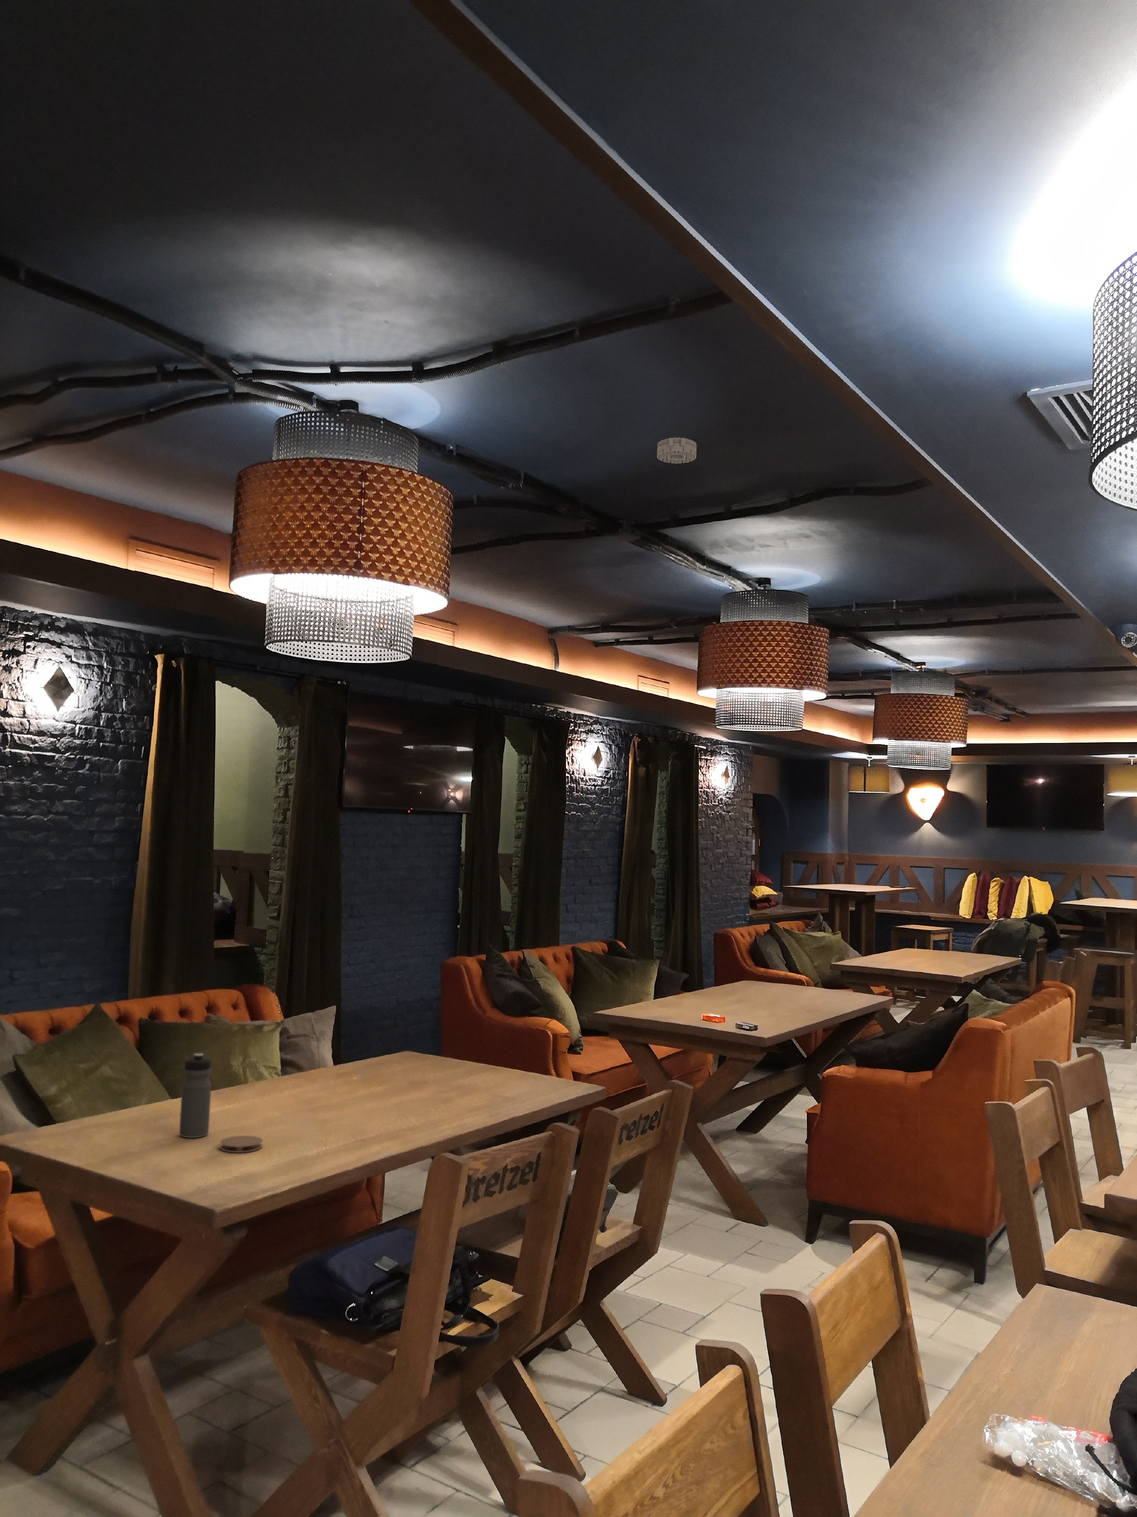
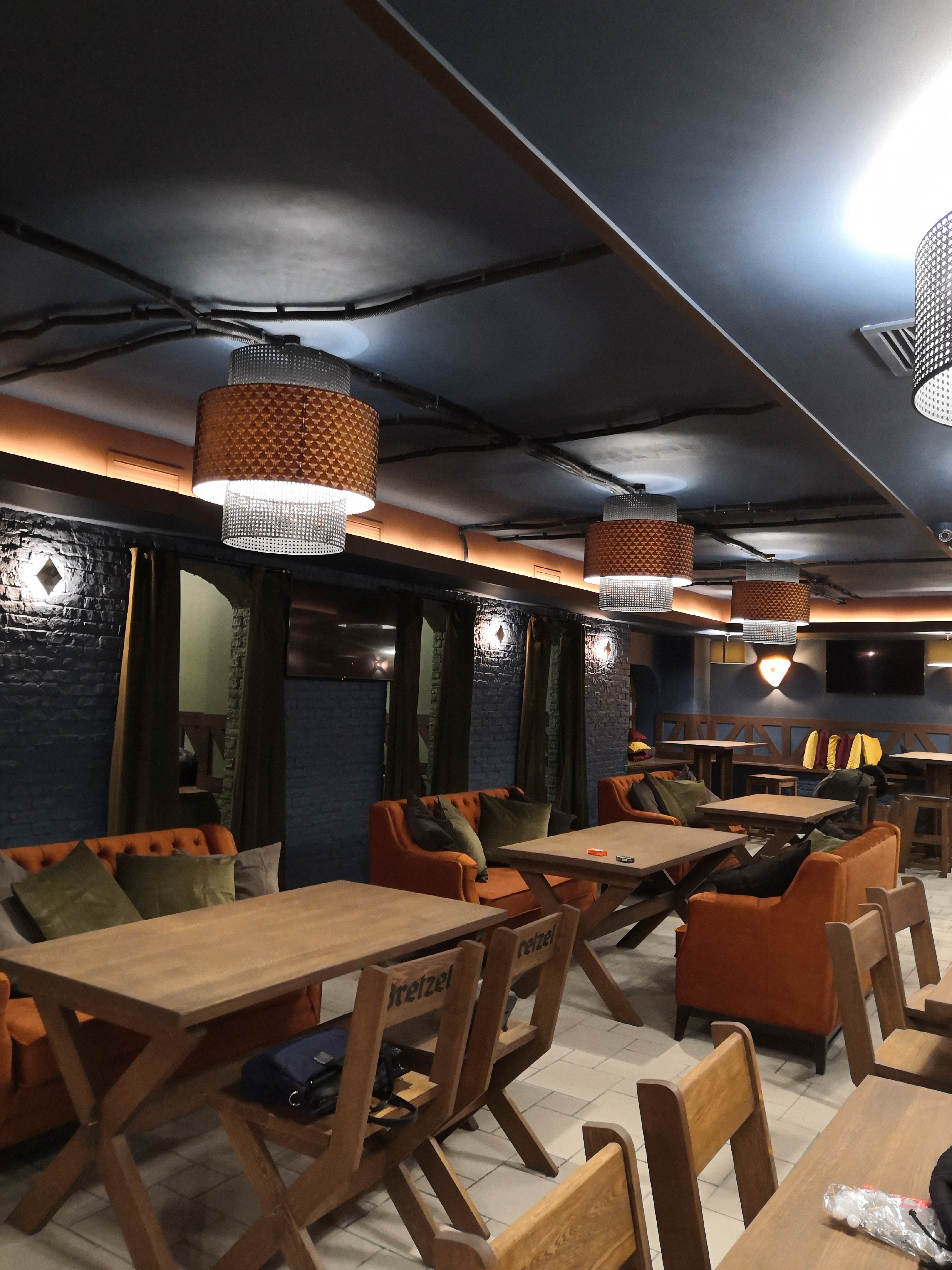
- water bottle (196, 1094)
- coaster (241, 1143)
- smoke detector (676, 449)
